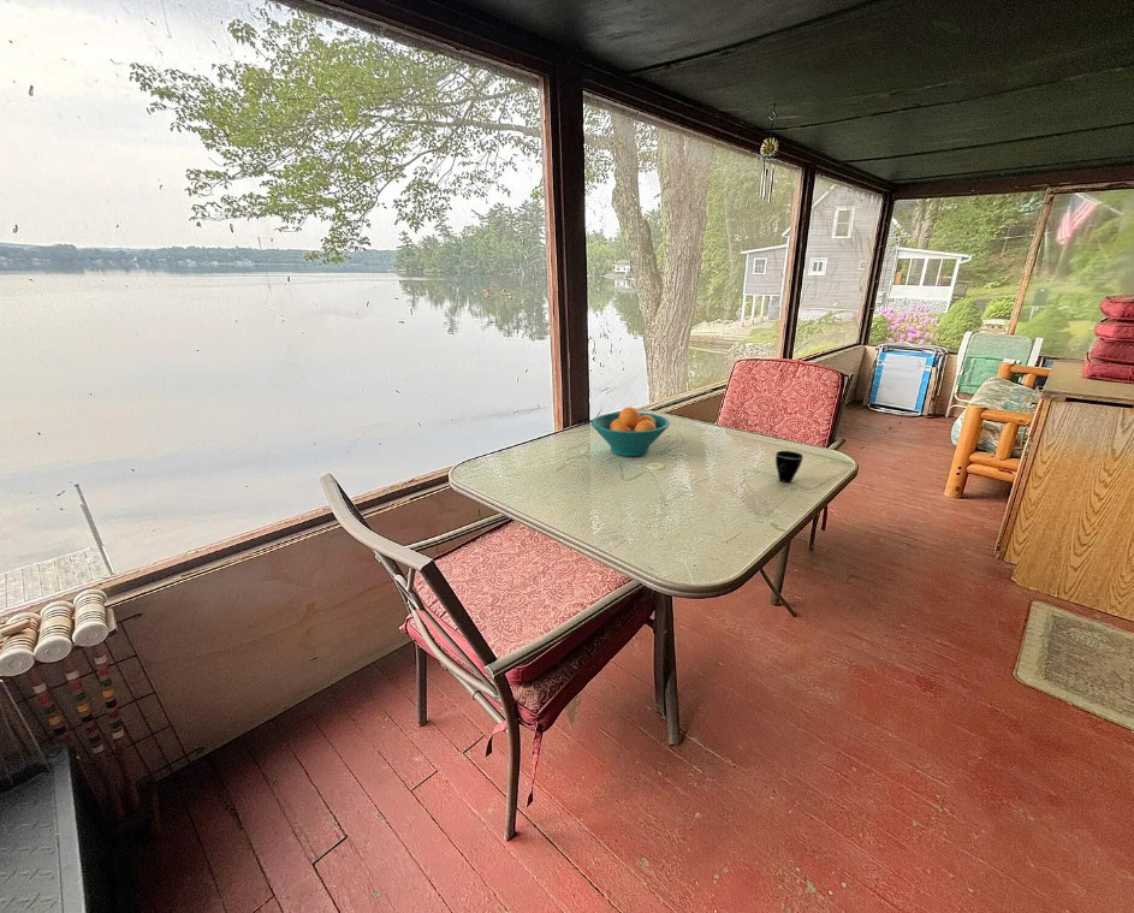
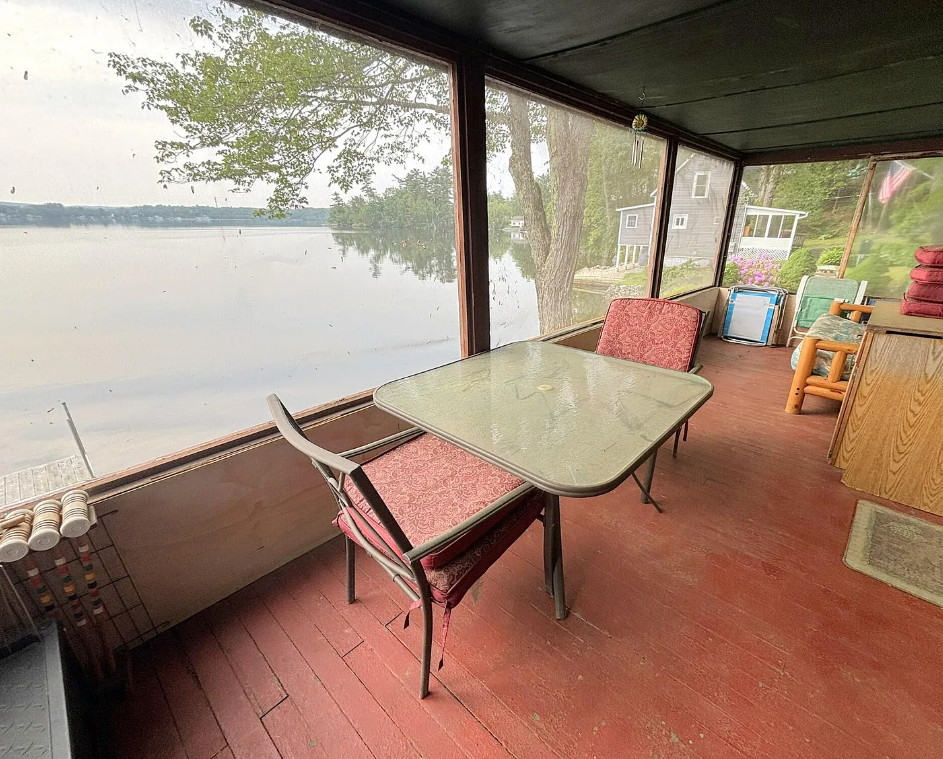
- cup (785, 468)
- fruit bowl (629, 429)
